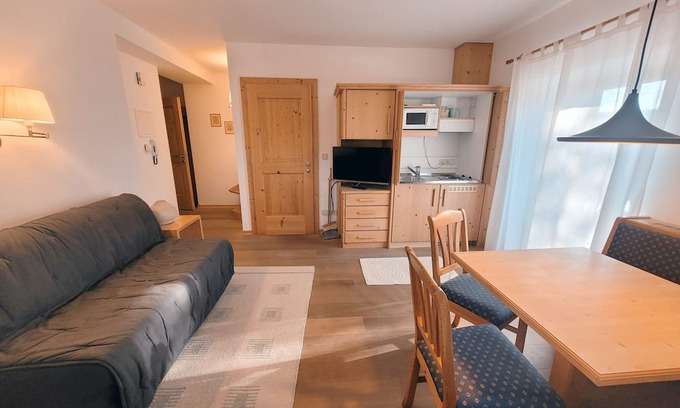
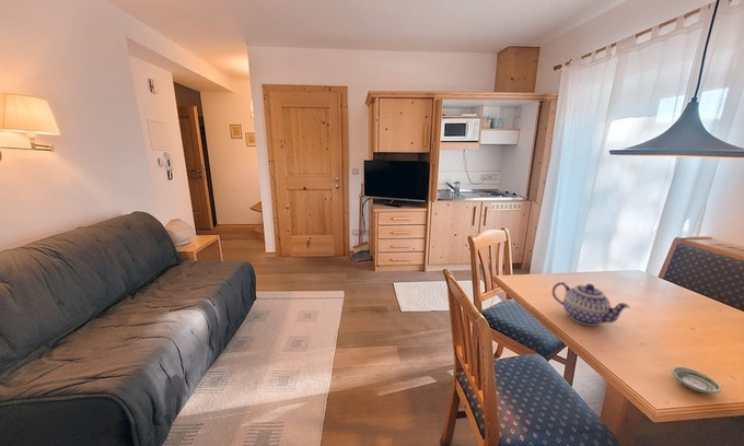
+ saucer (694, 382)
+ teapot (586, 302)
